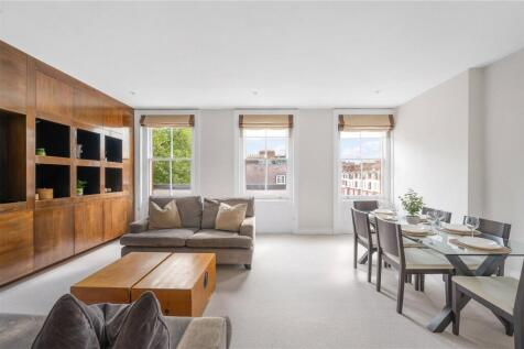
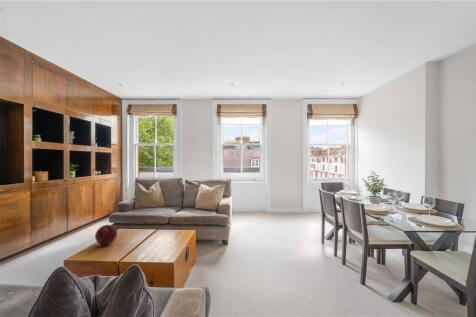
+ decorative orb (106, 234)
